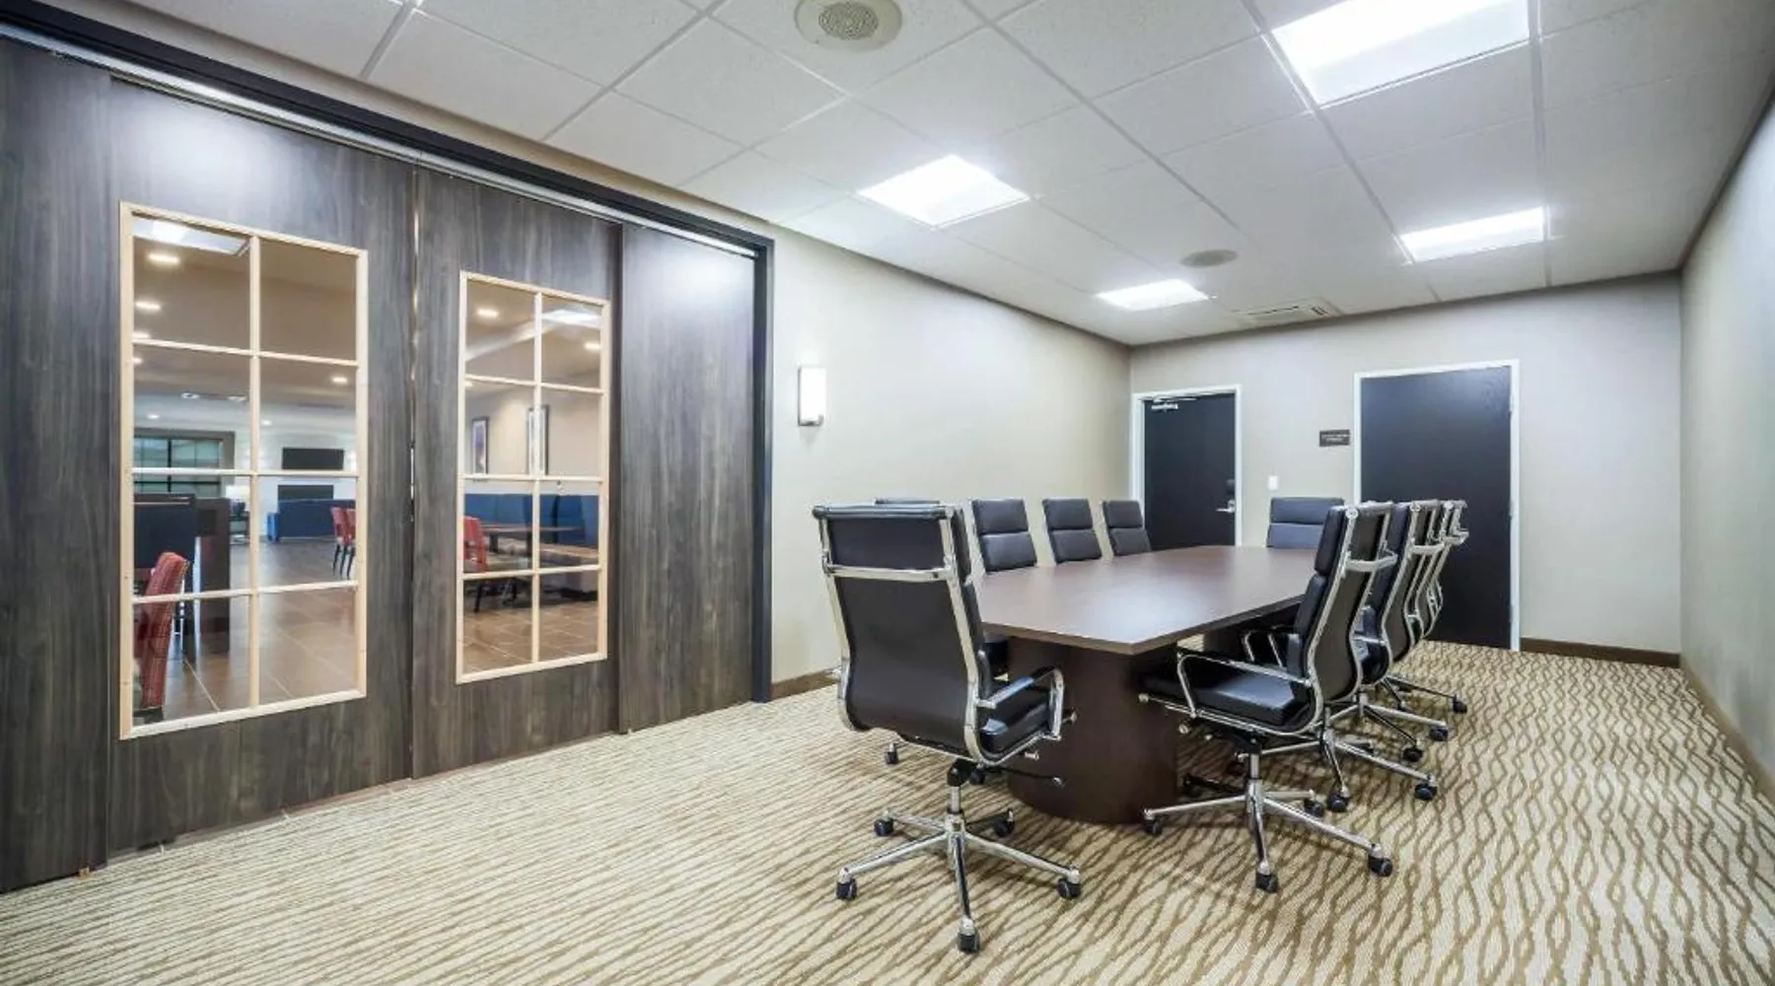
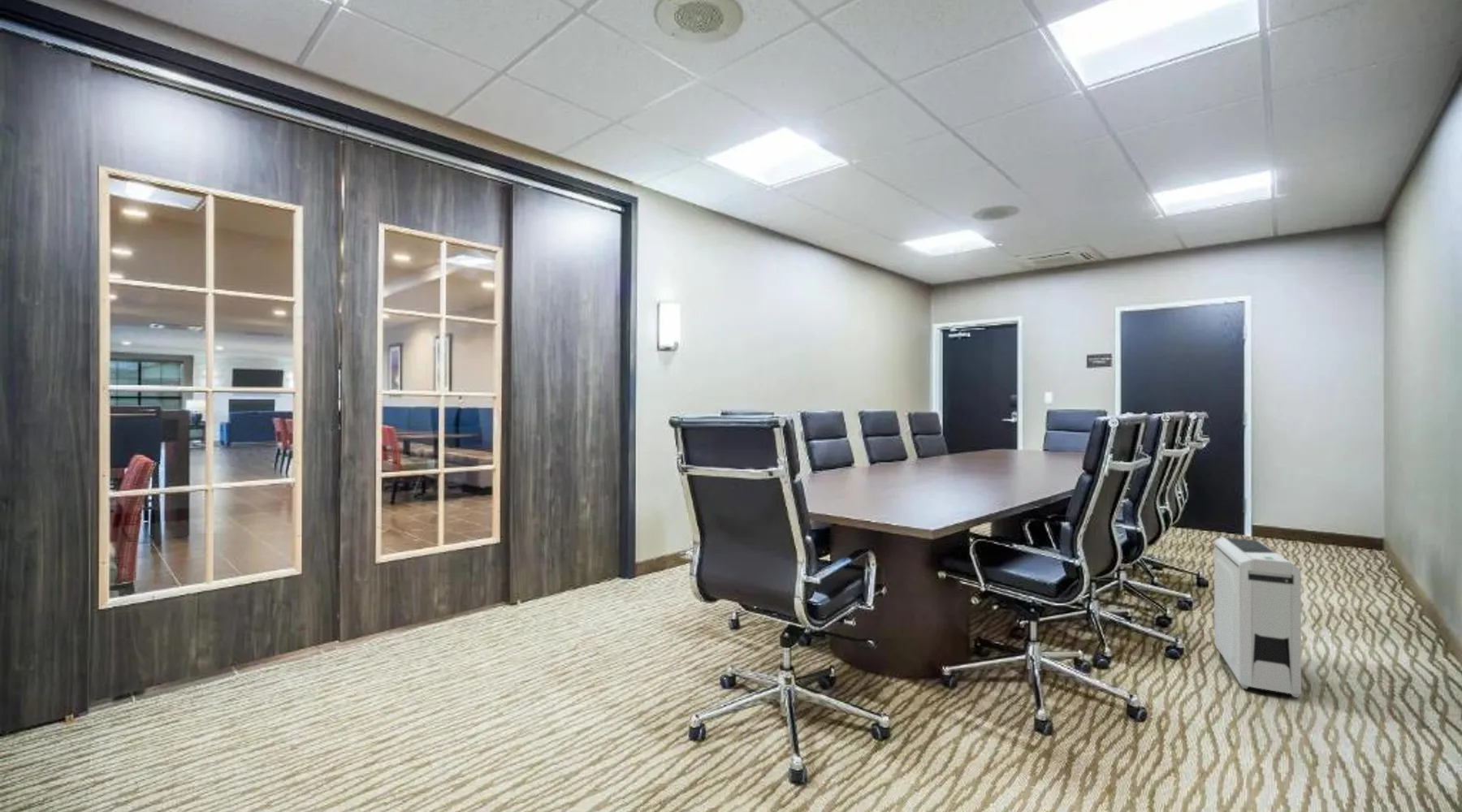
+ air purifier (1253, 608)
